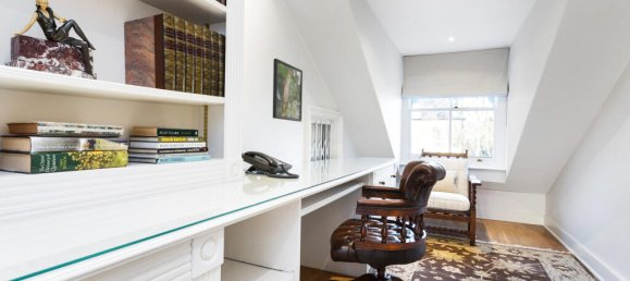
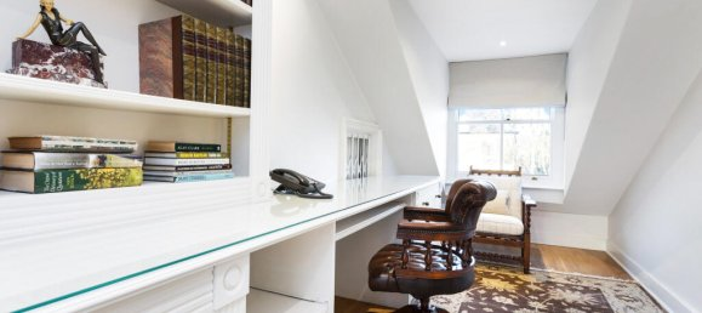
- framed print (288, 91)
